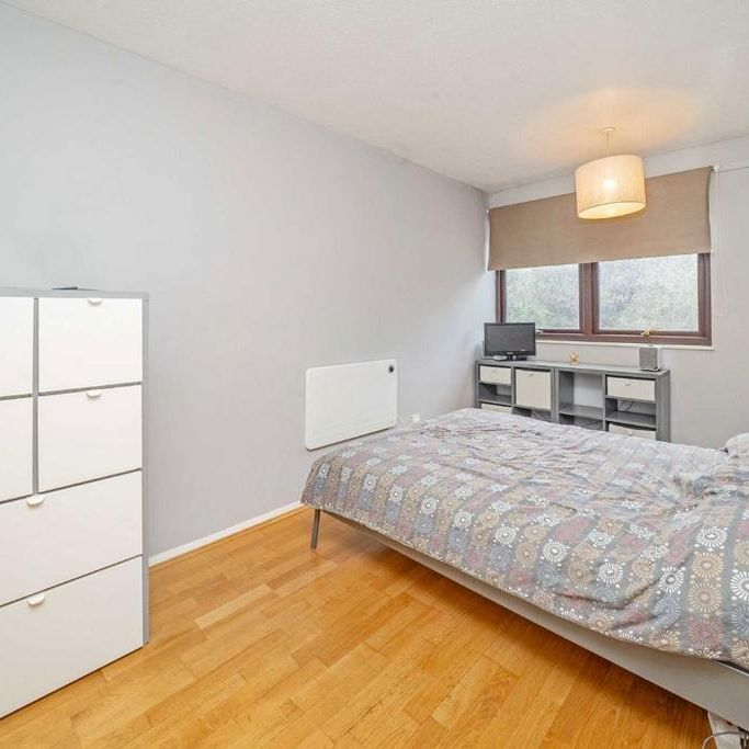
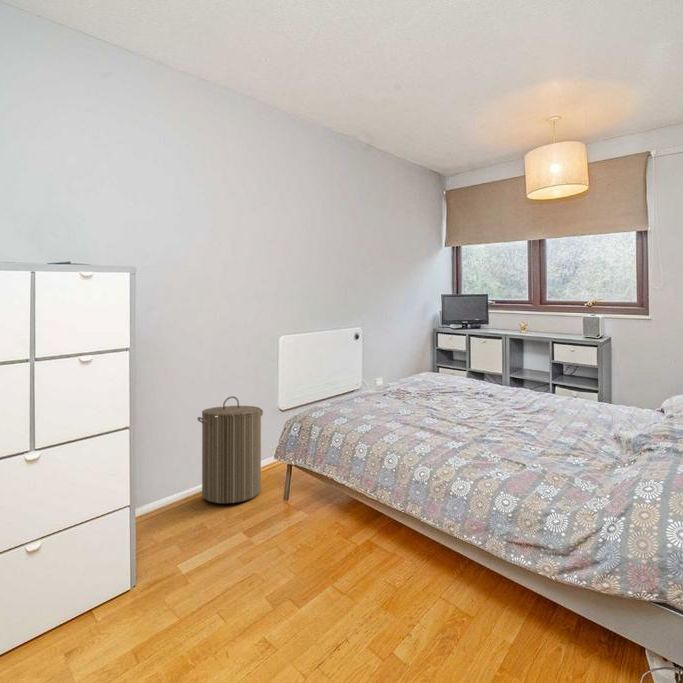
+ laundry hamper (232, 444)
